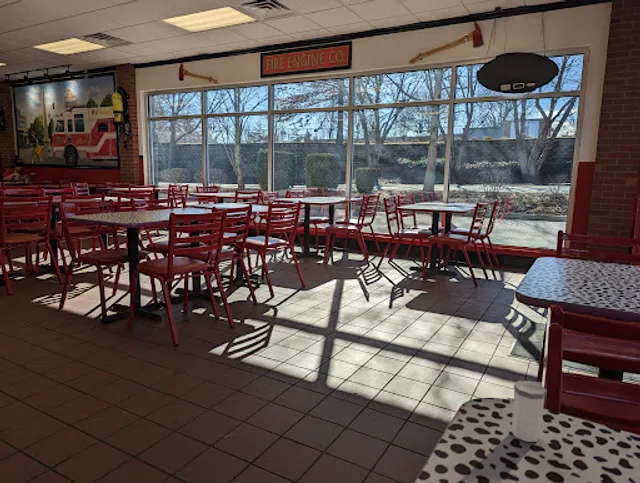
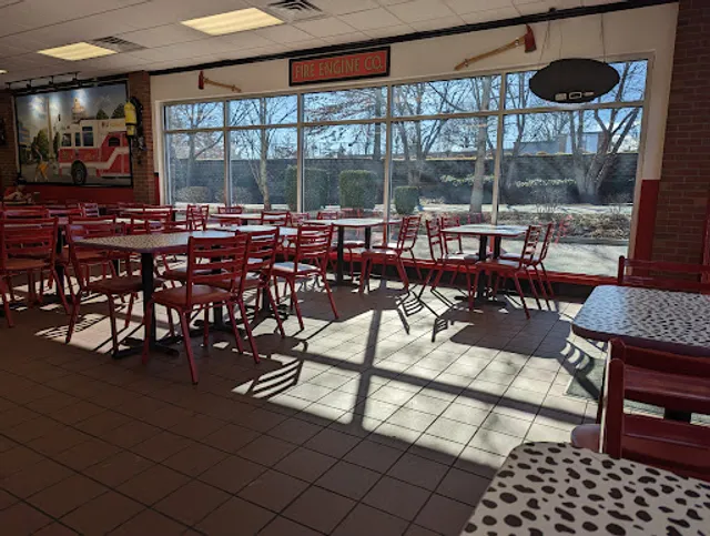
- salt shaker (527, 411)
